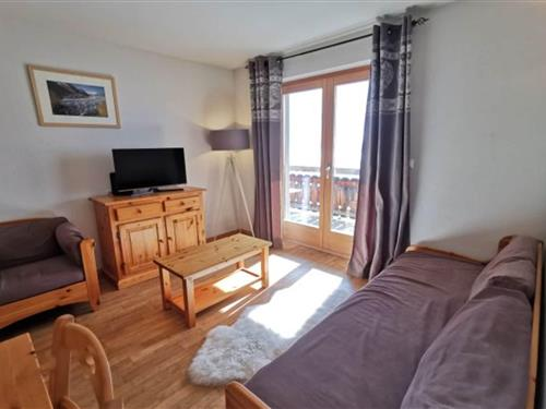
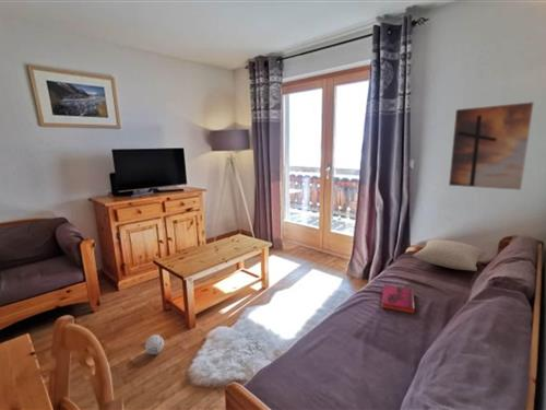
+ hardback book (397, 297)
+ ball (154, 344)
+ pillow (449, 254)
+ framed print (487, 148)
